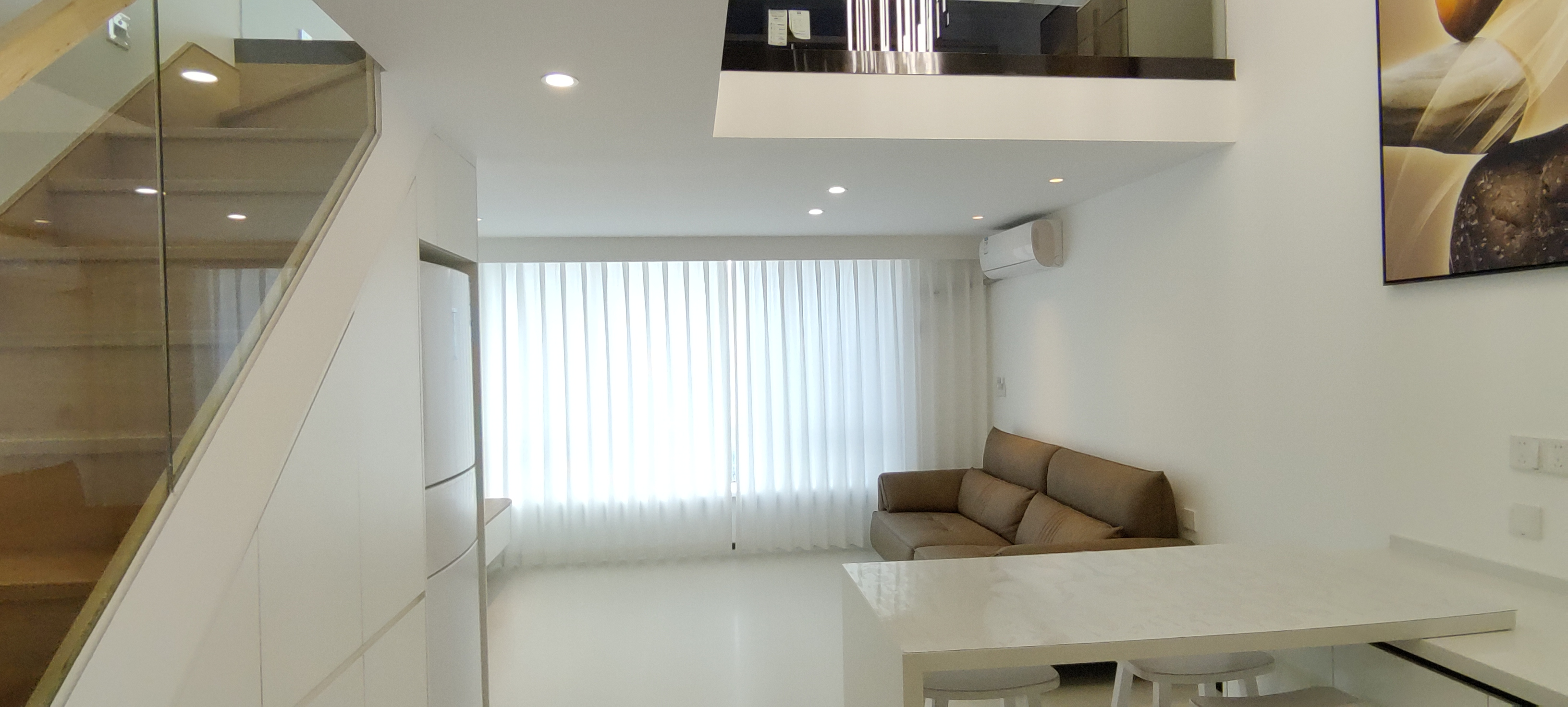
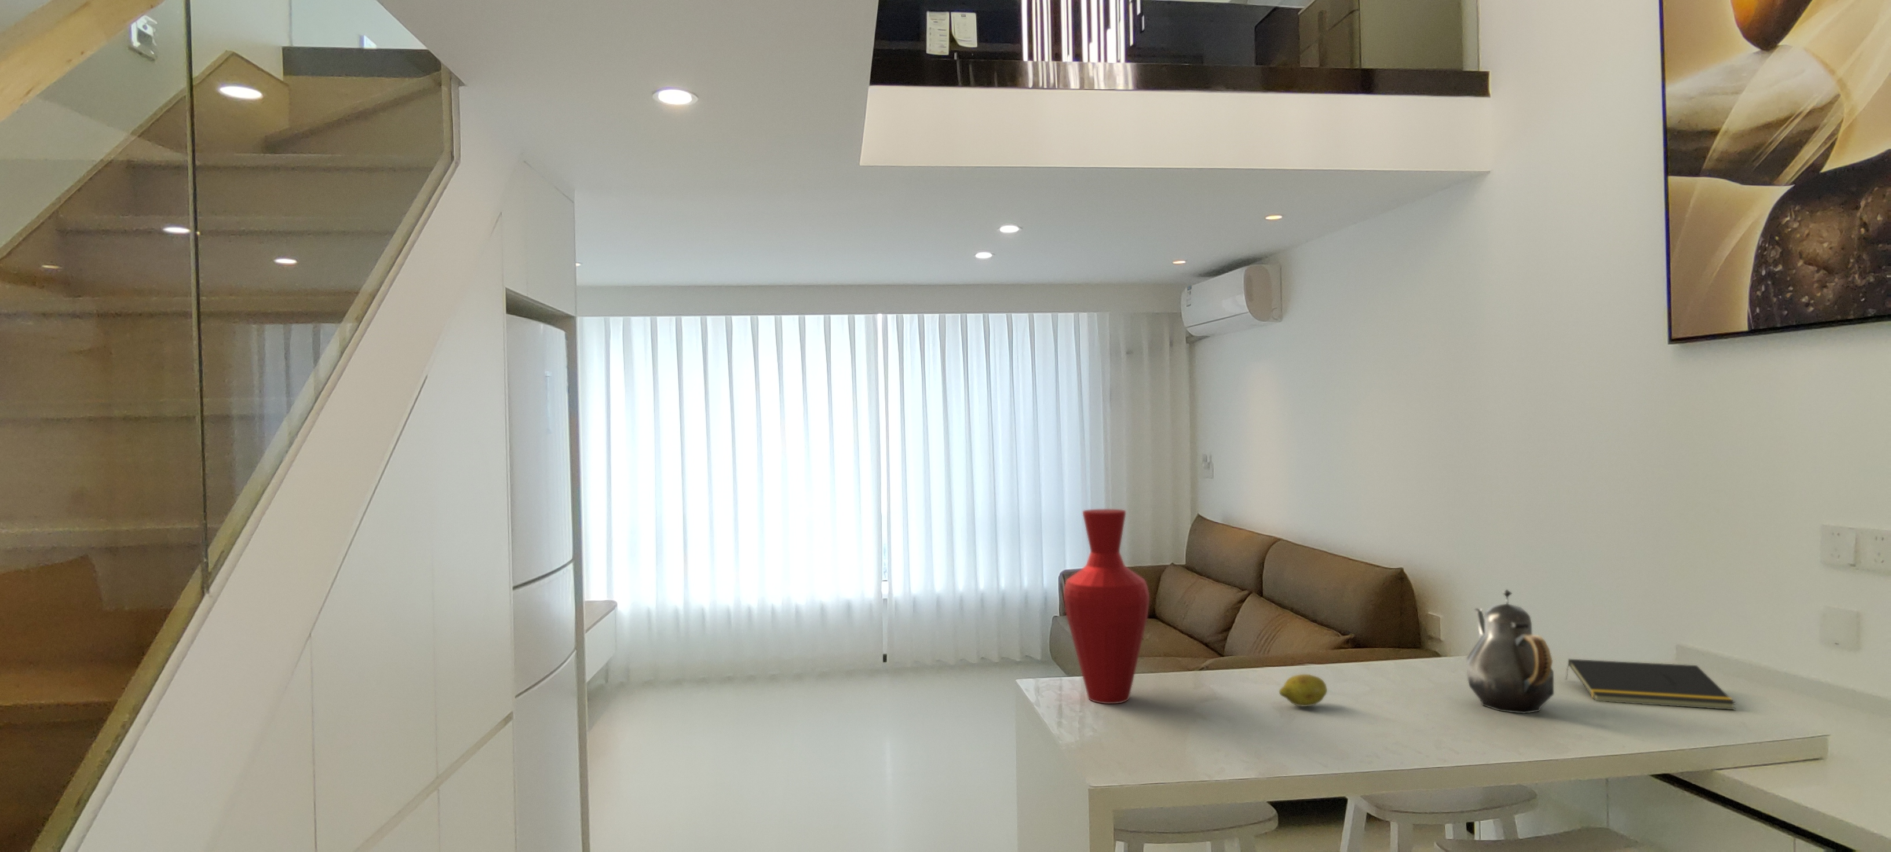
+ fruit (1302, 691)
+ vase (1106, 604)
+ notepad (1646, 682)
+ teapot (1509, 647)
